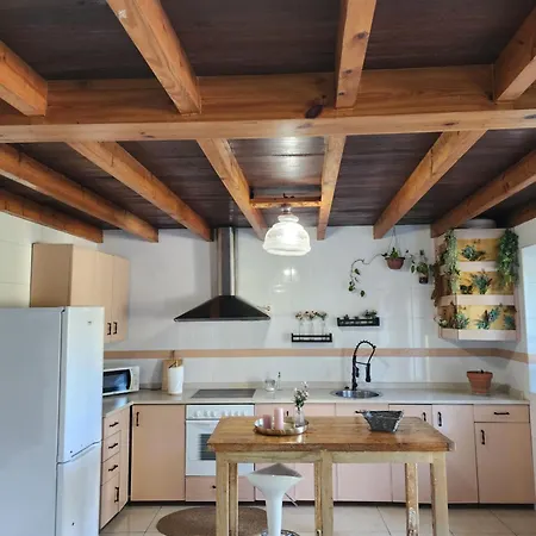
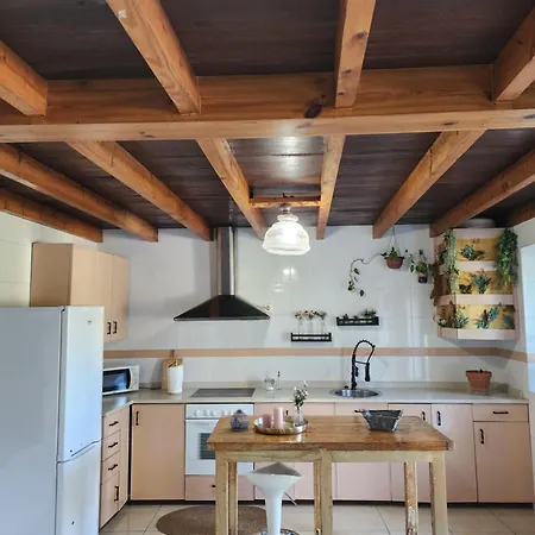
+ teapot (239, 418)
